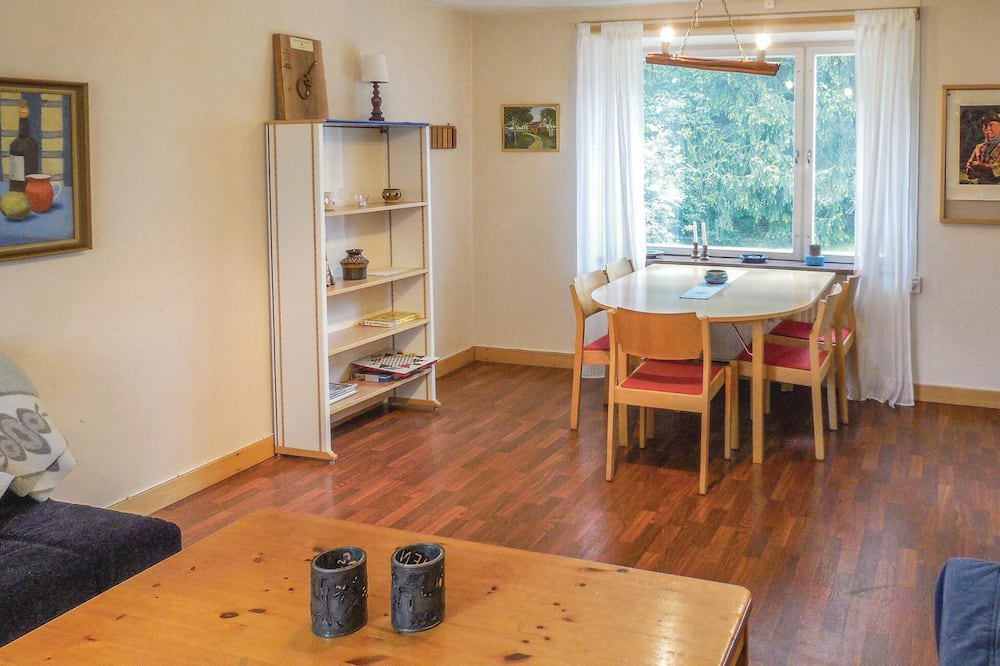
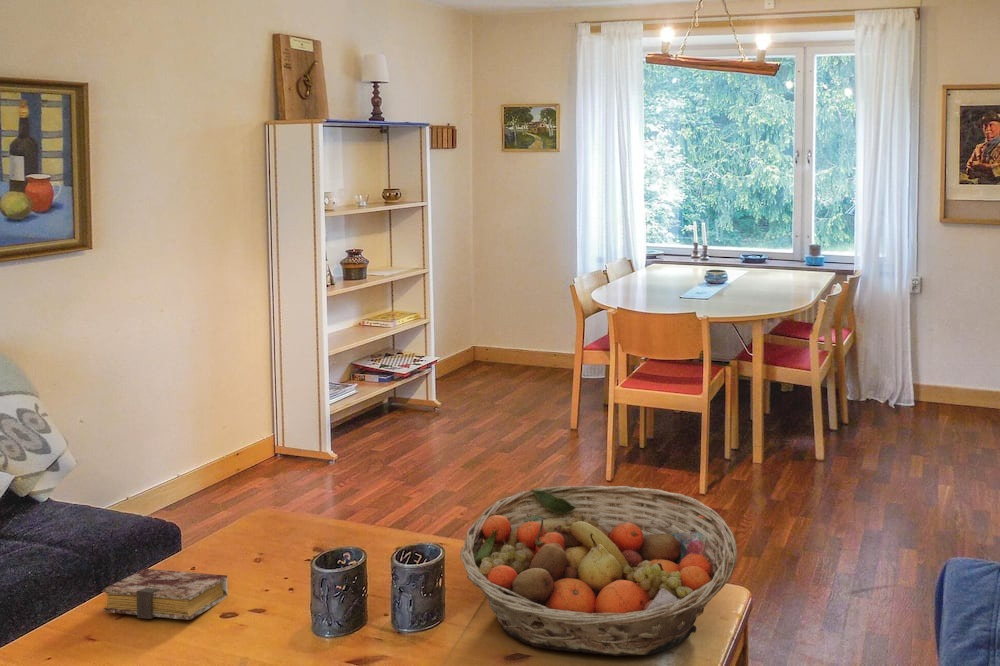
+ book (165, 592)
+ fruit basket (596, 565)
